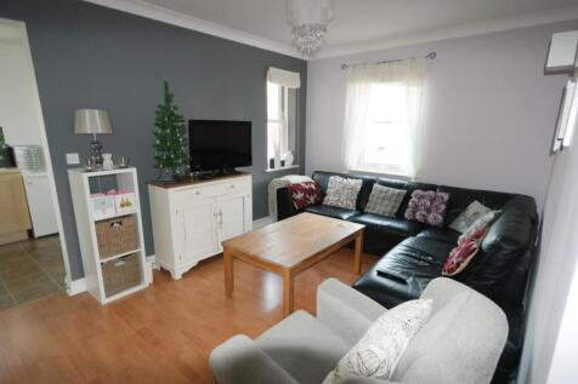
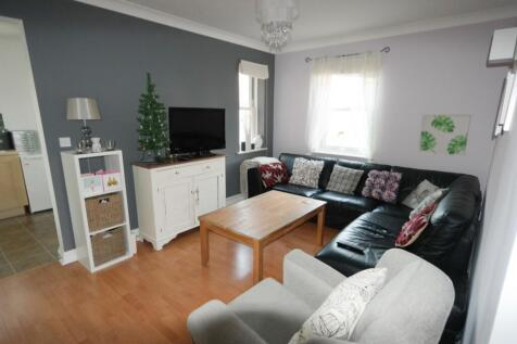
+ wall art (443, 135)
